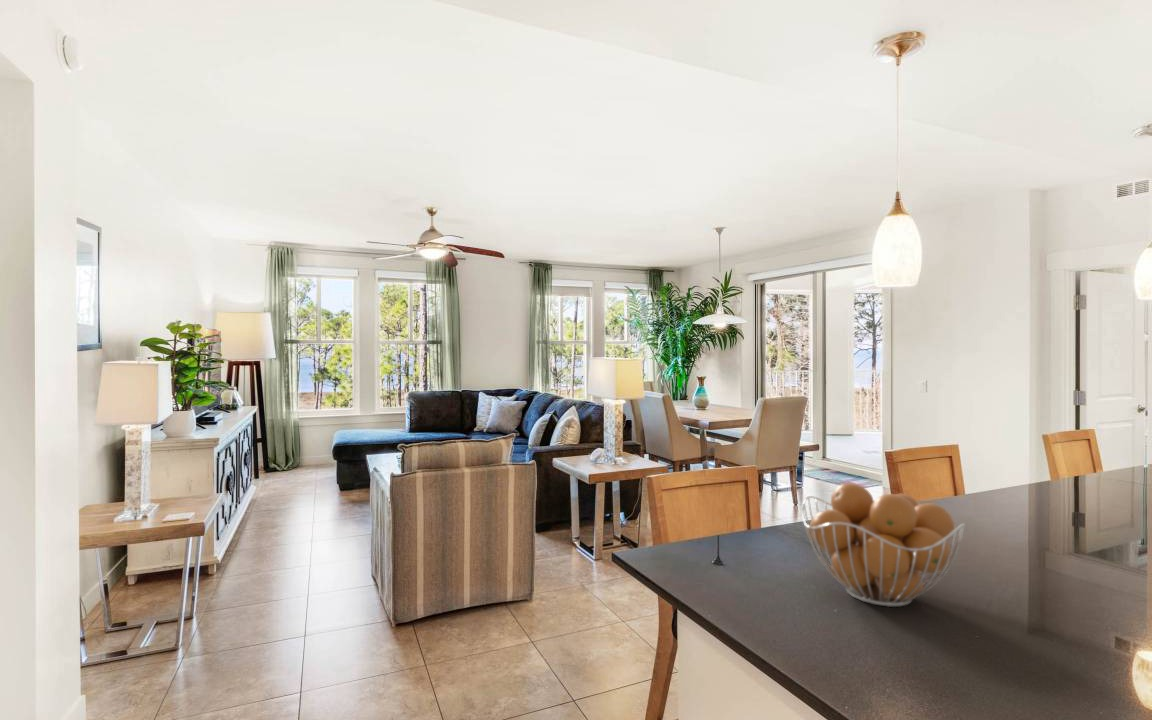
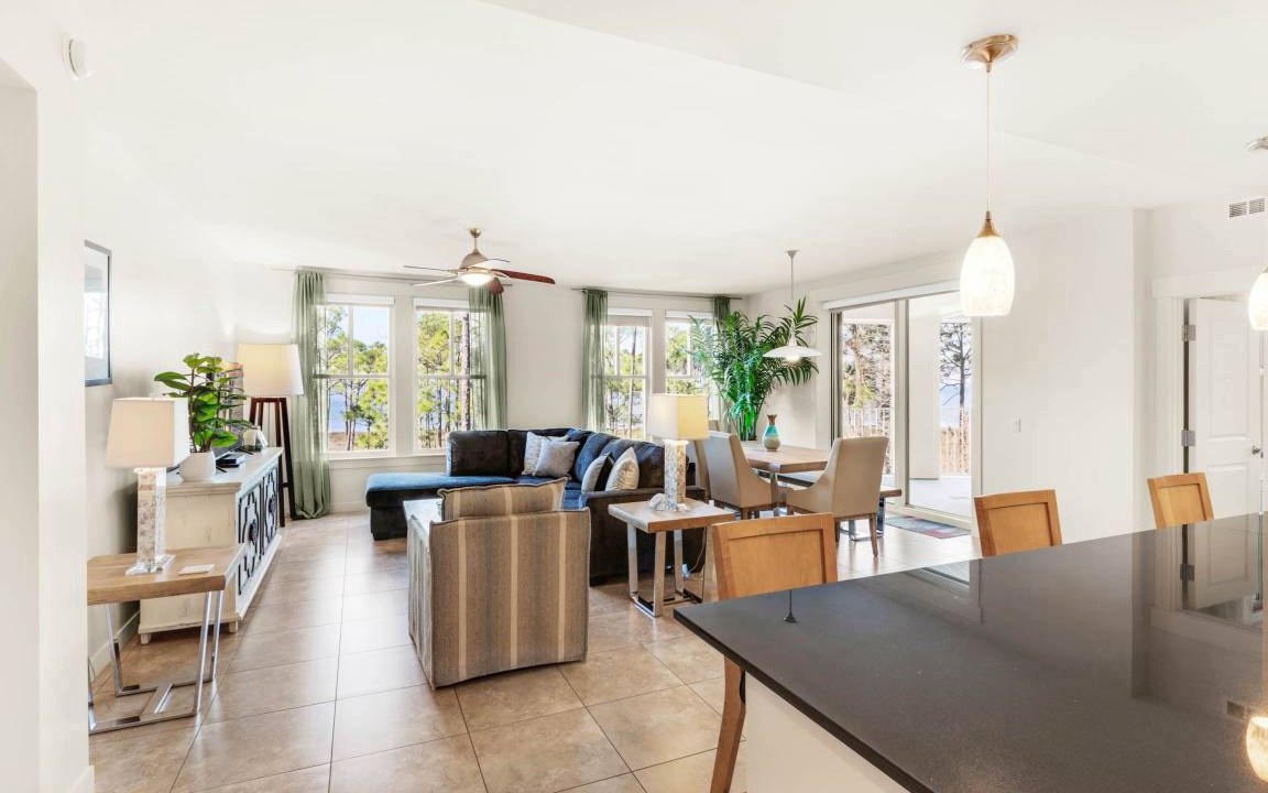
- fruit basket (878, 541)
